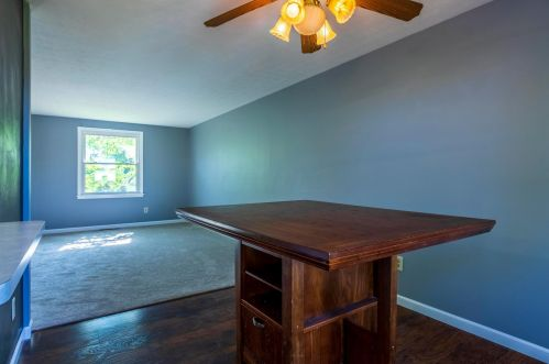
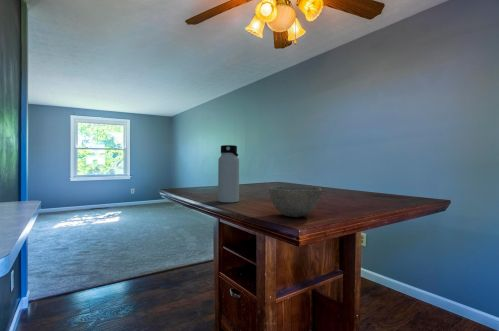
+ water bottle (228, 173)
+ bowl (294, 201)
